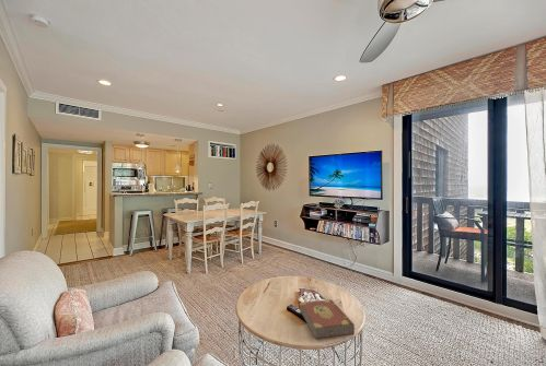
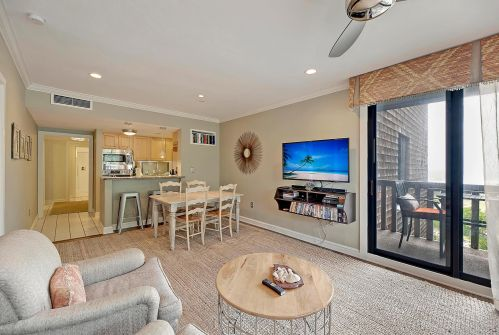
- book (325, 310)
